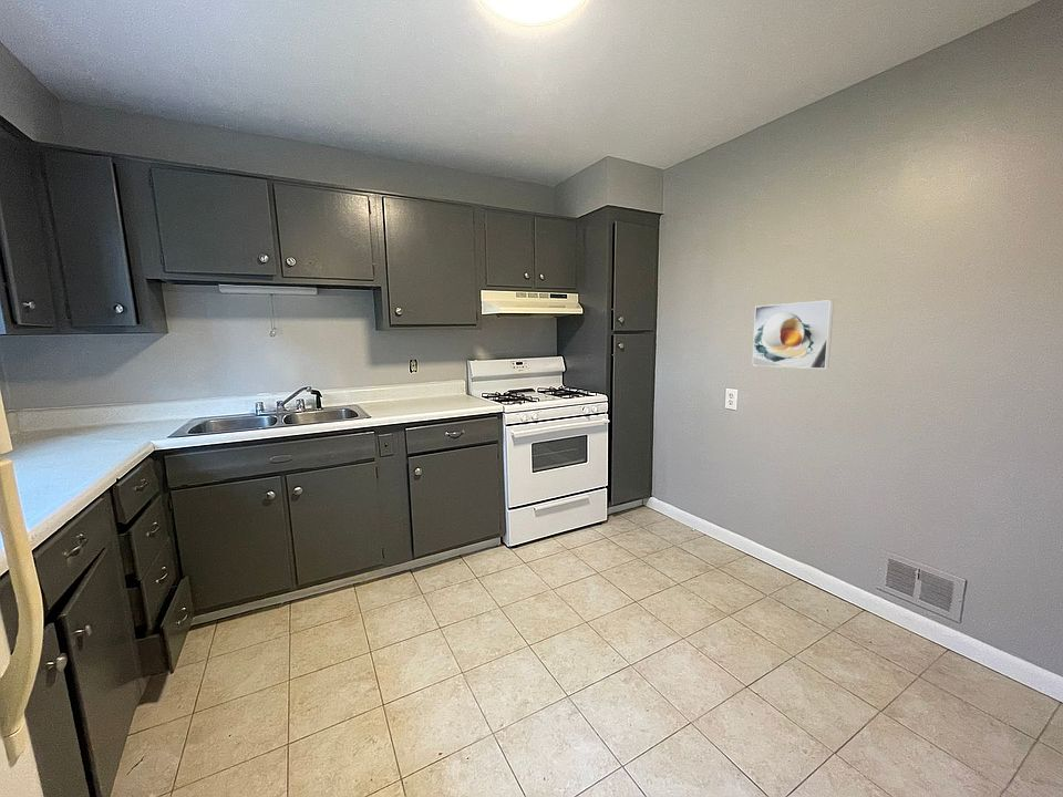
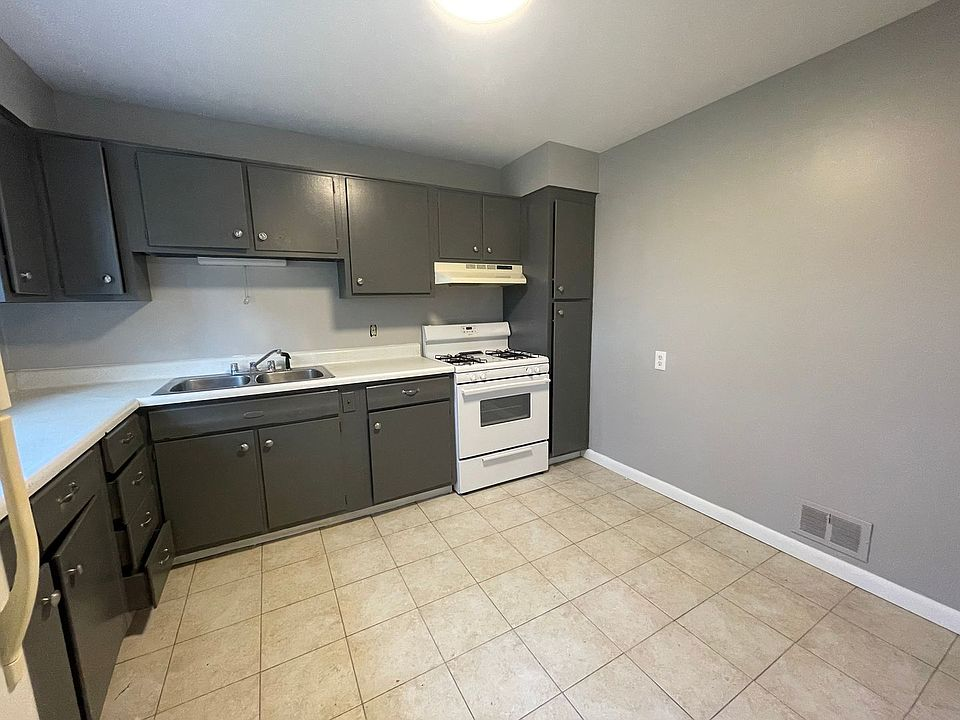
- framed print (789, 335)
